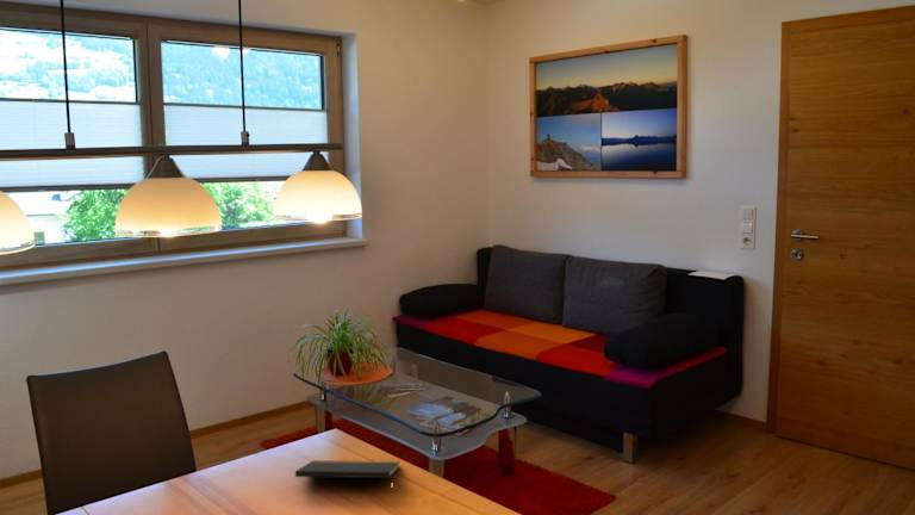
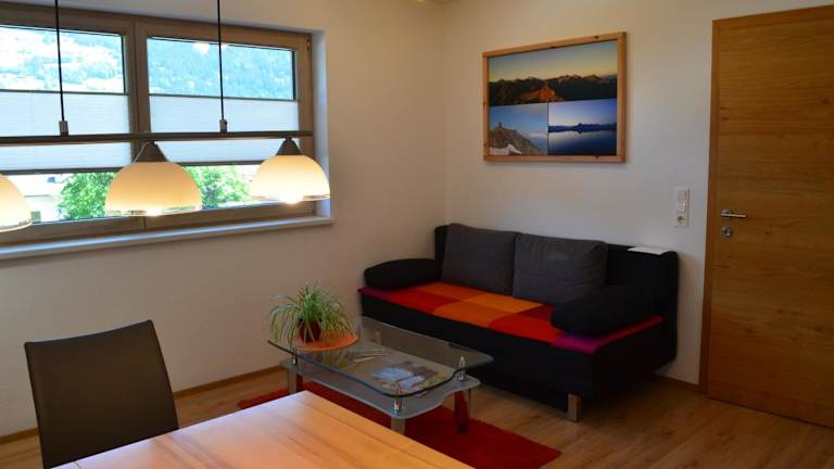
- notepad (349, 469)
